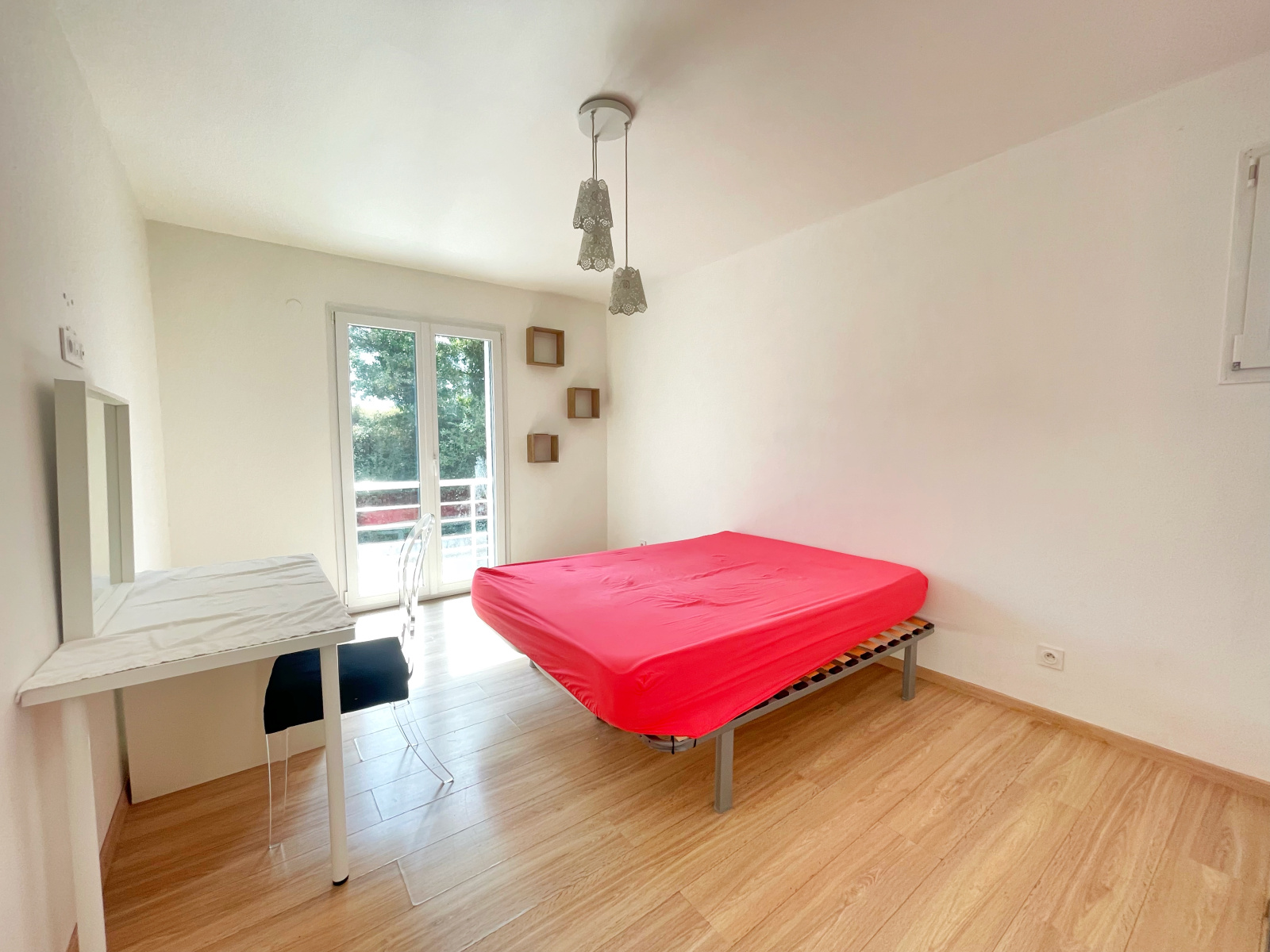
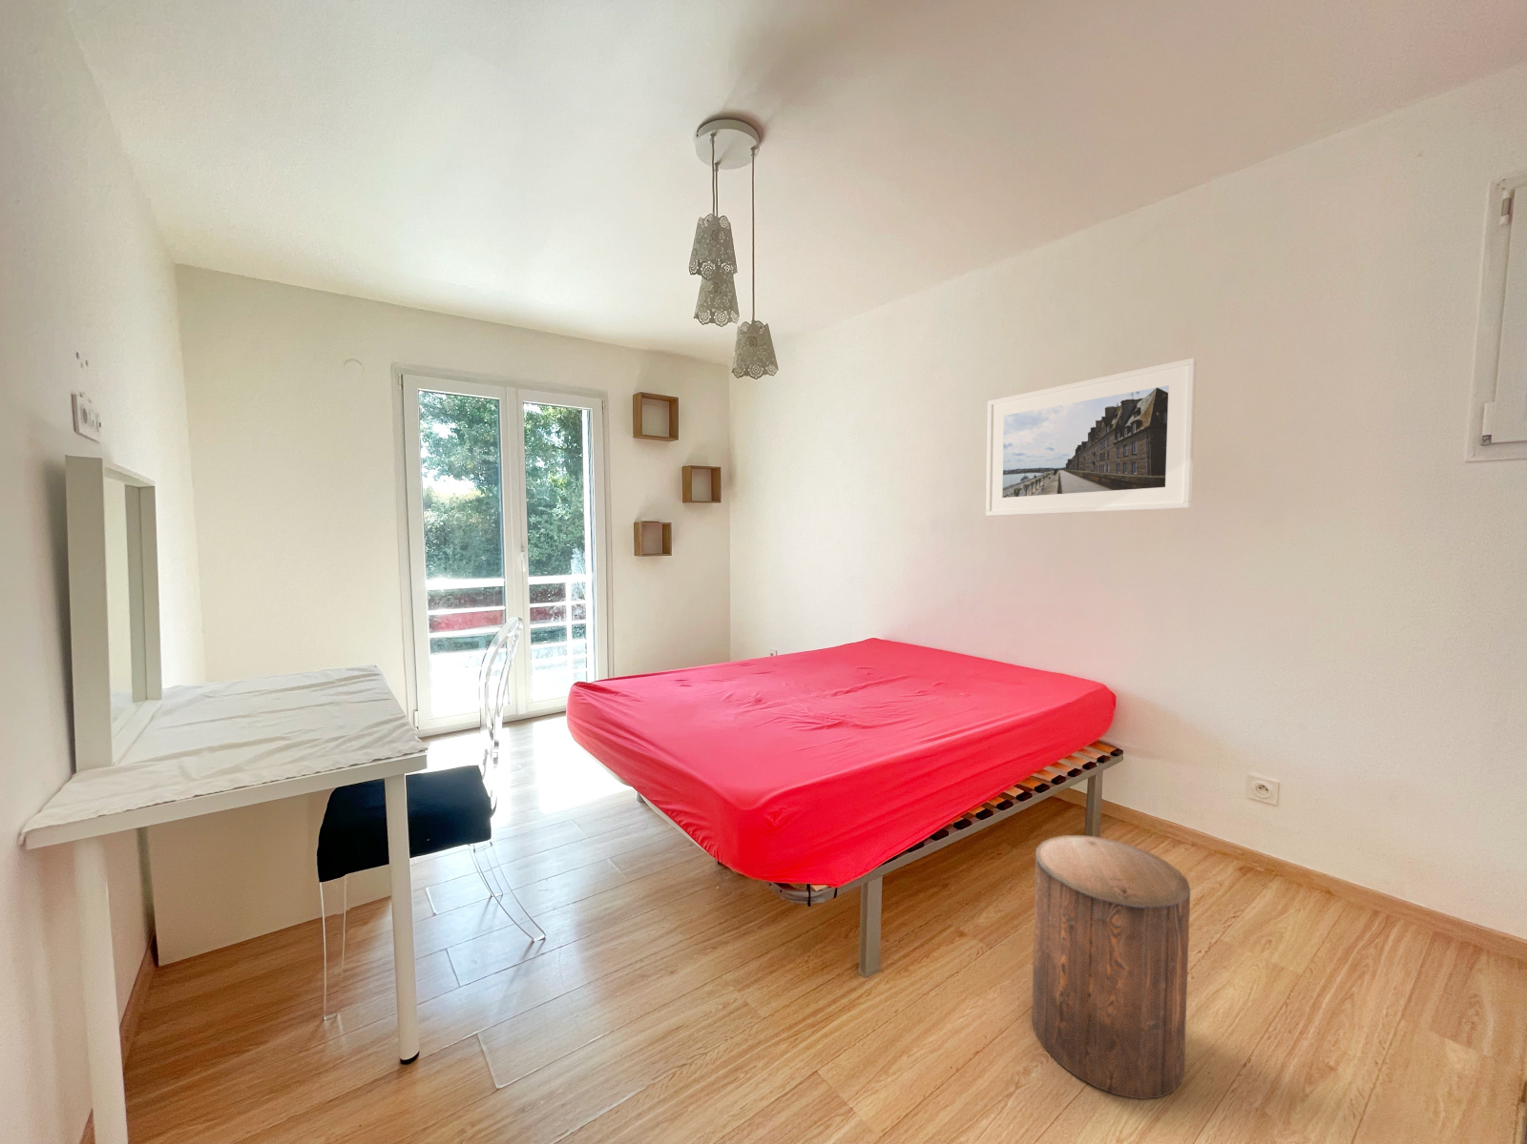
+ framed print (1076, 447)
+ stool (1106, 953)
